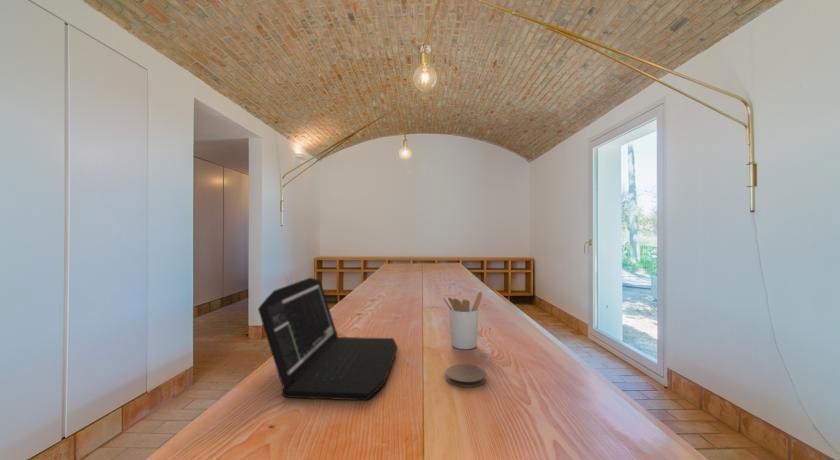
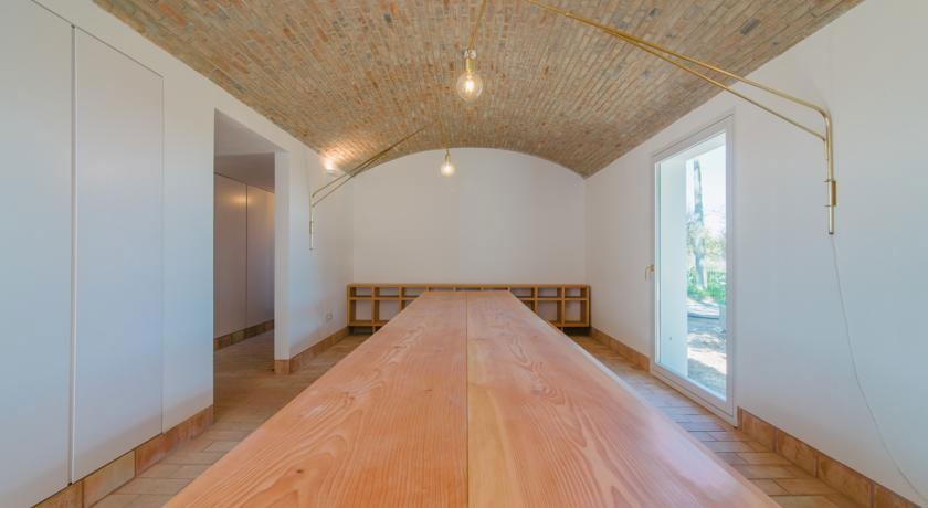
- coaster (465, 375)
- laptop (334, 326)
- utensil holder (462, 319)
